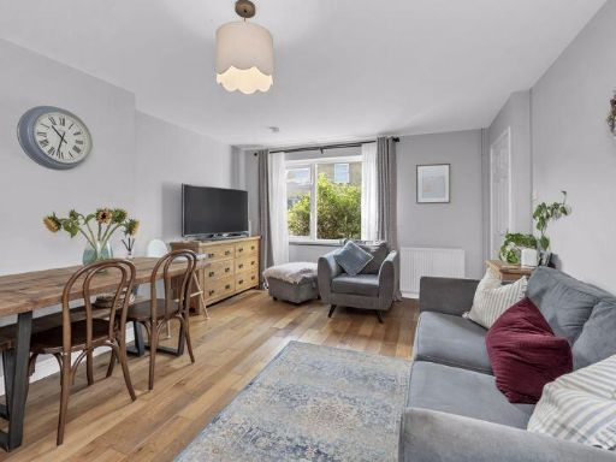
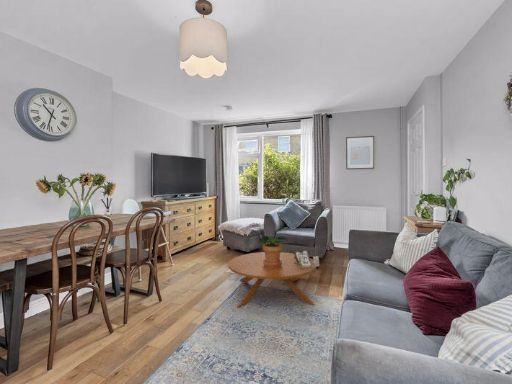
+ coffee table (272, 276)
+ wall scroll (306, 257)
+ potted plant (272, 249)
